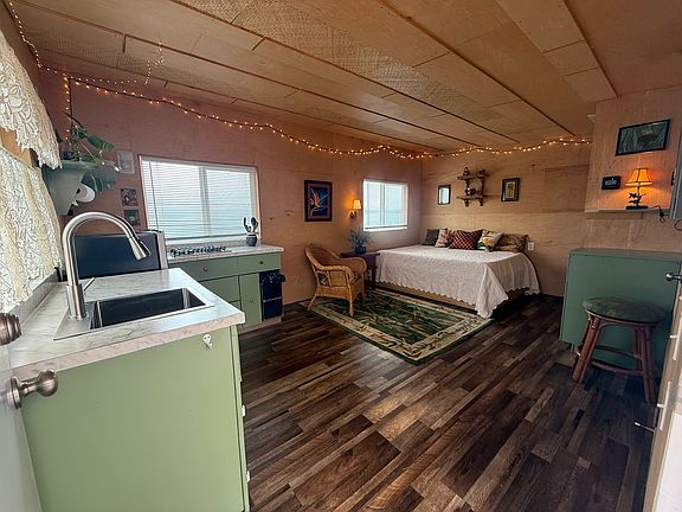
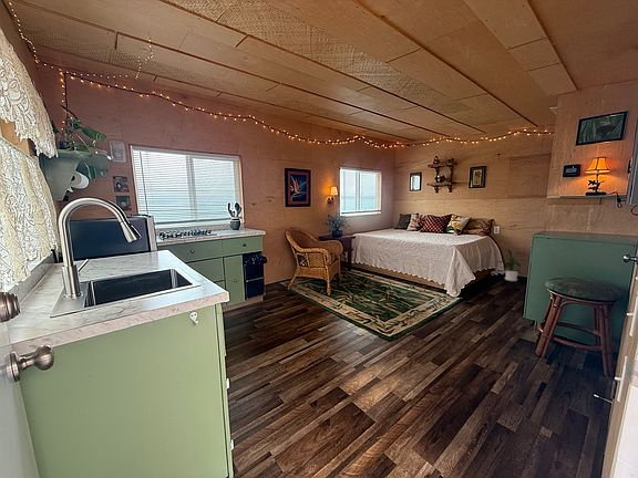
+ house plant (512, 264)
